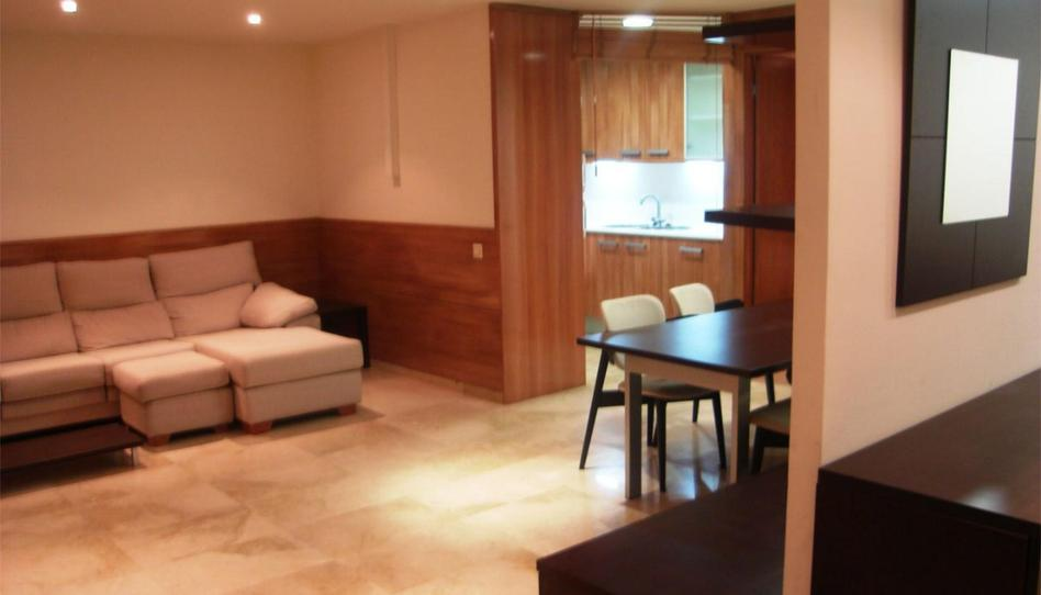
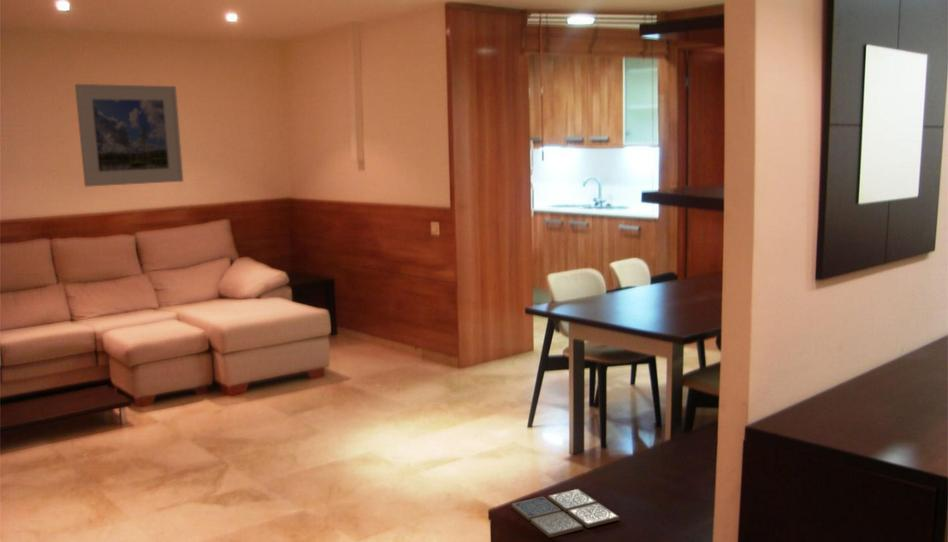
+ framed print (131, 135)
+ drink coaster (564, 512)
